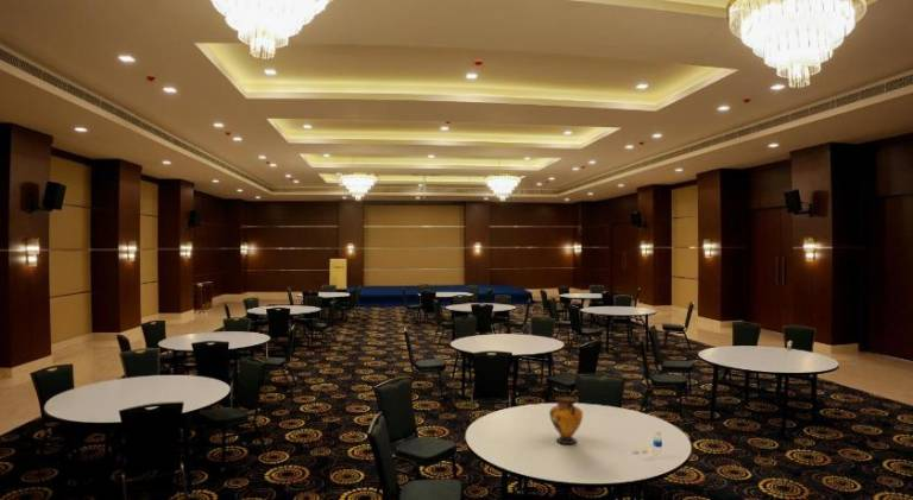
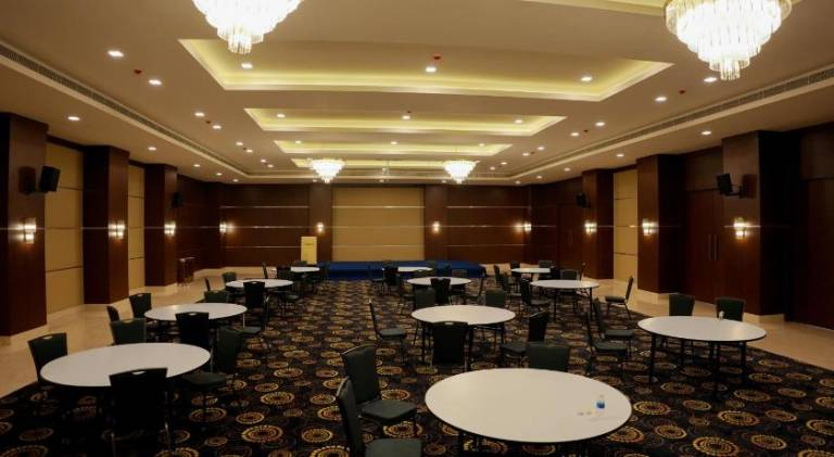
- vase (566, 419)
